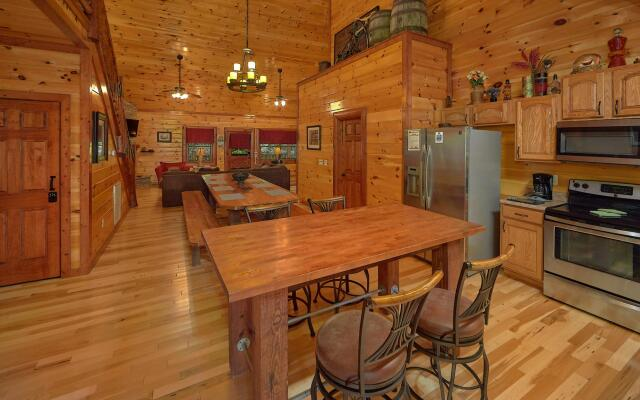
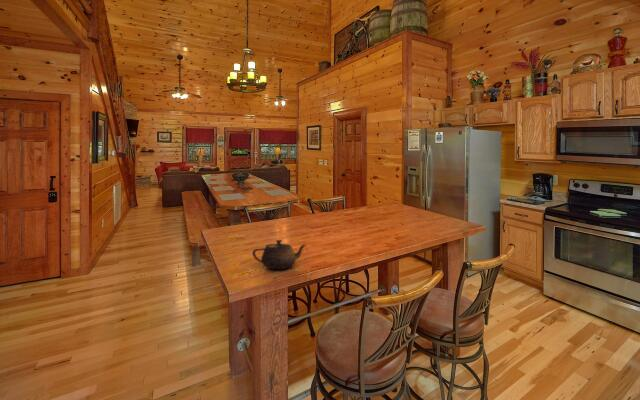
+ teapot (280, 253)
